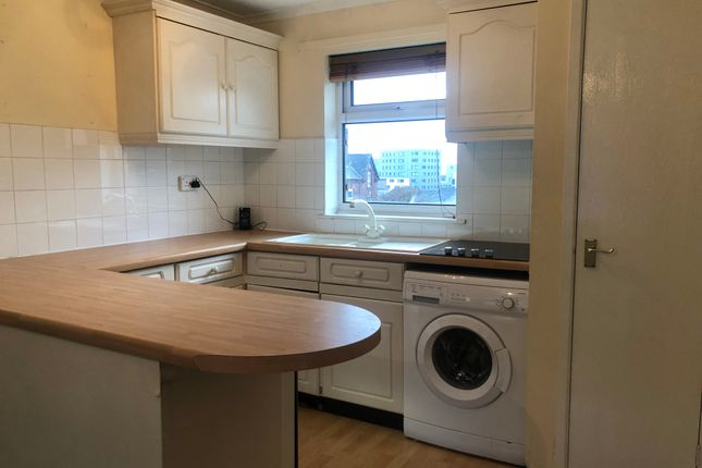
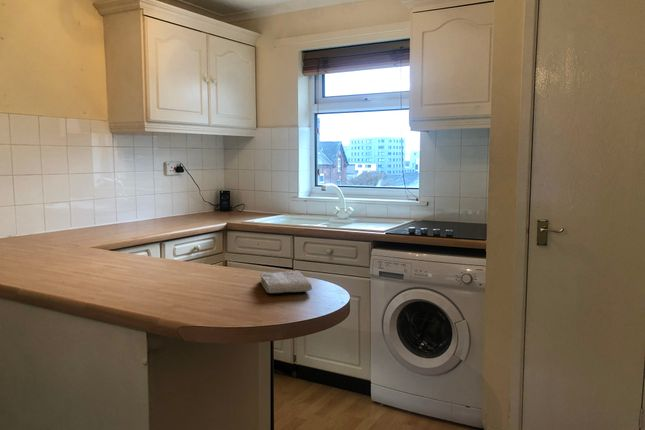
+ washcloth (284, 280)
